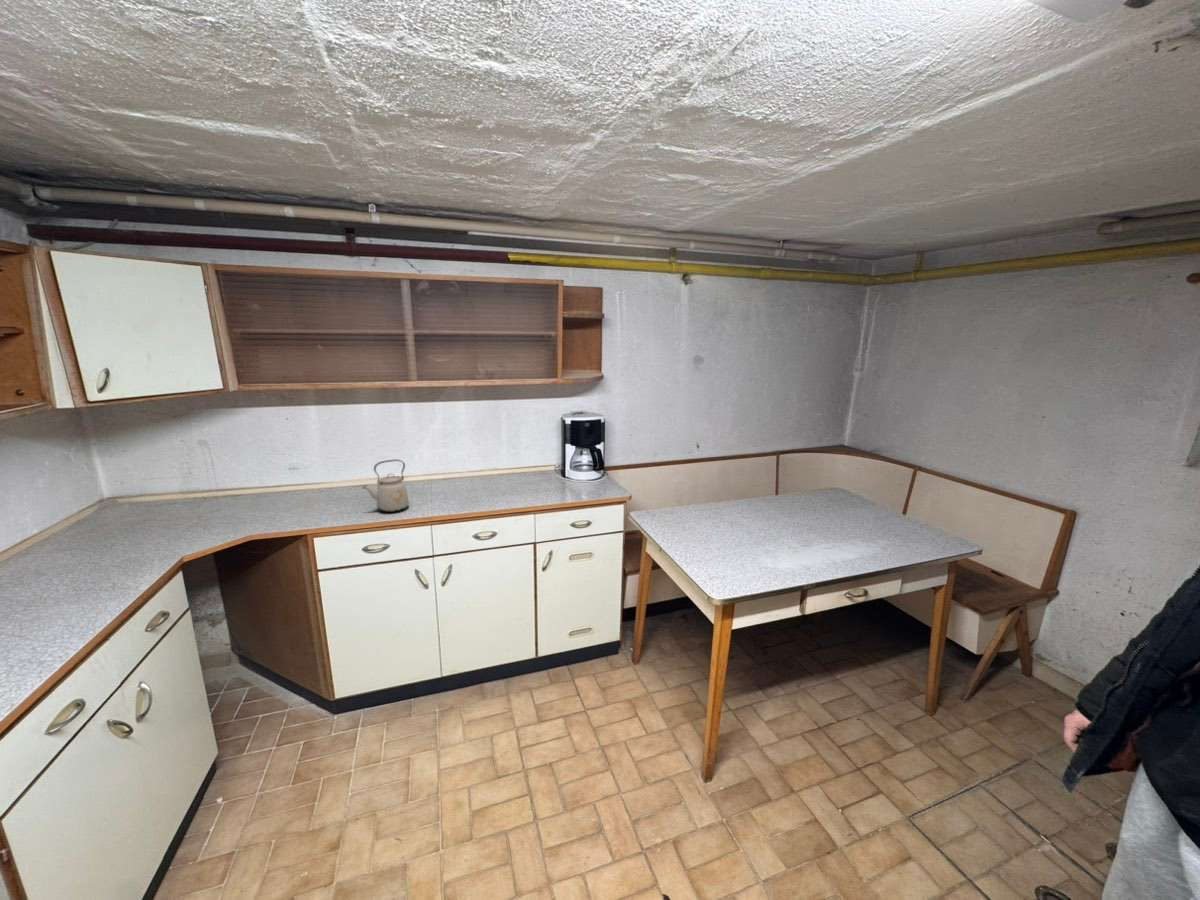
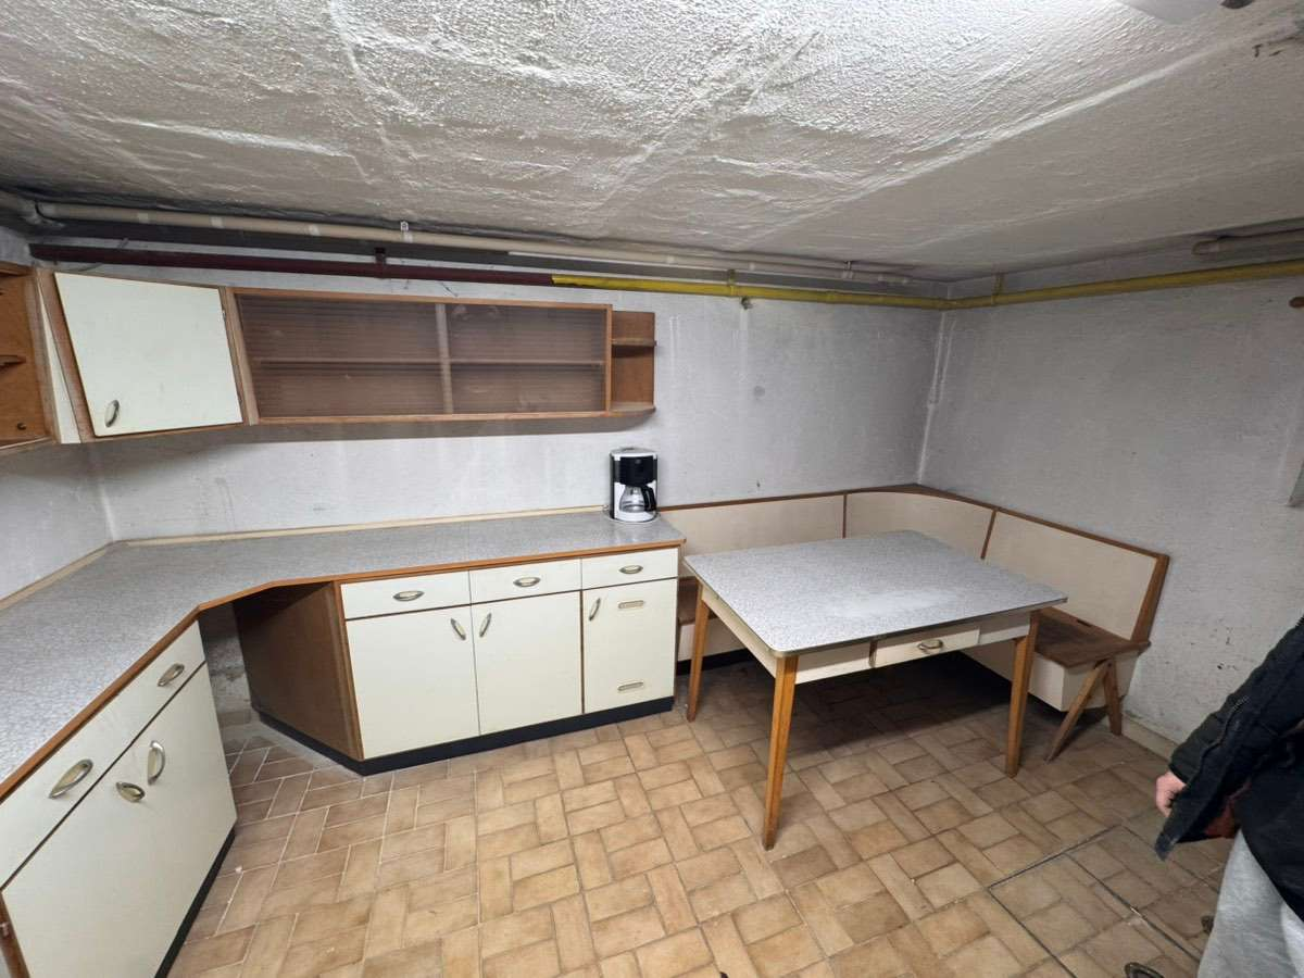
- kettle (385, 485)
